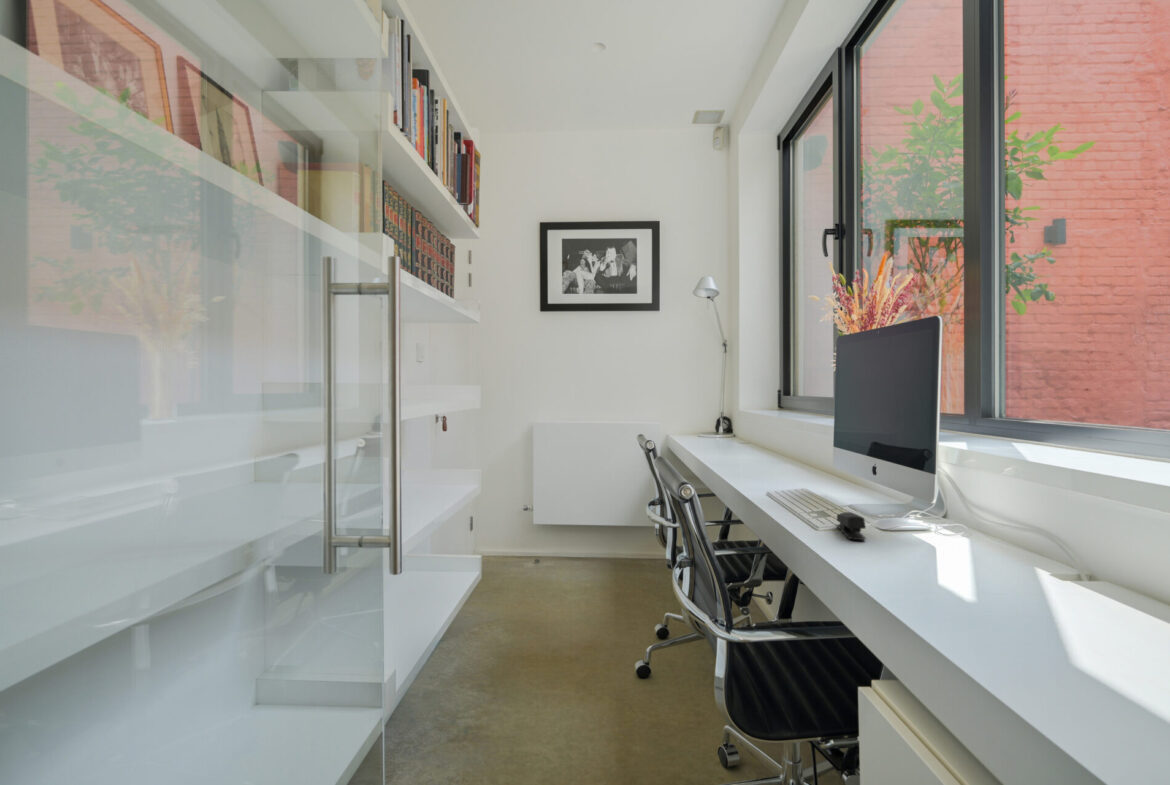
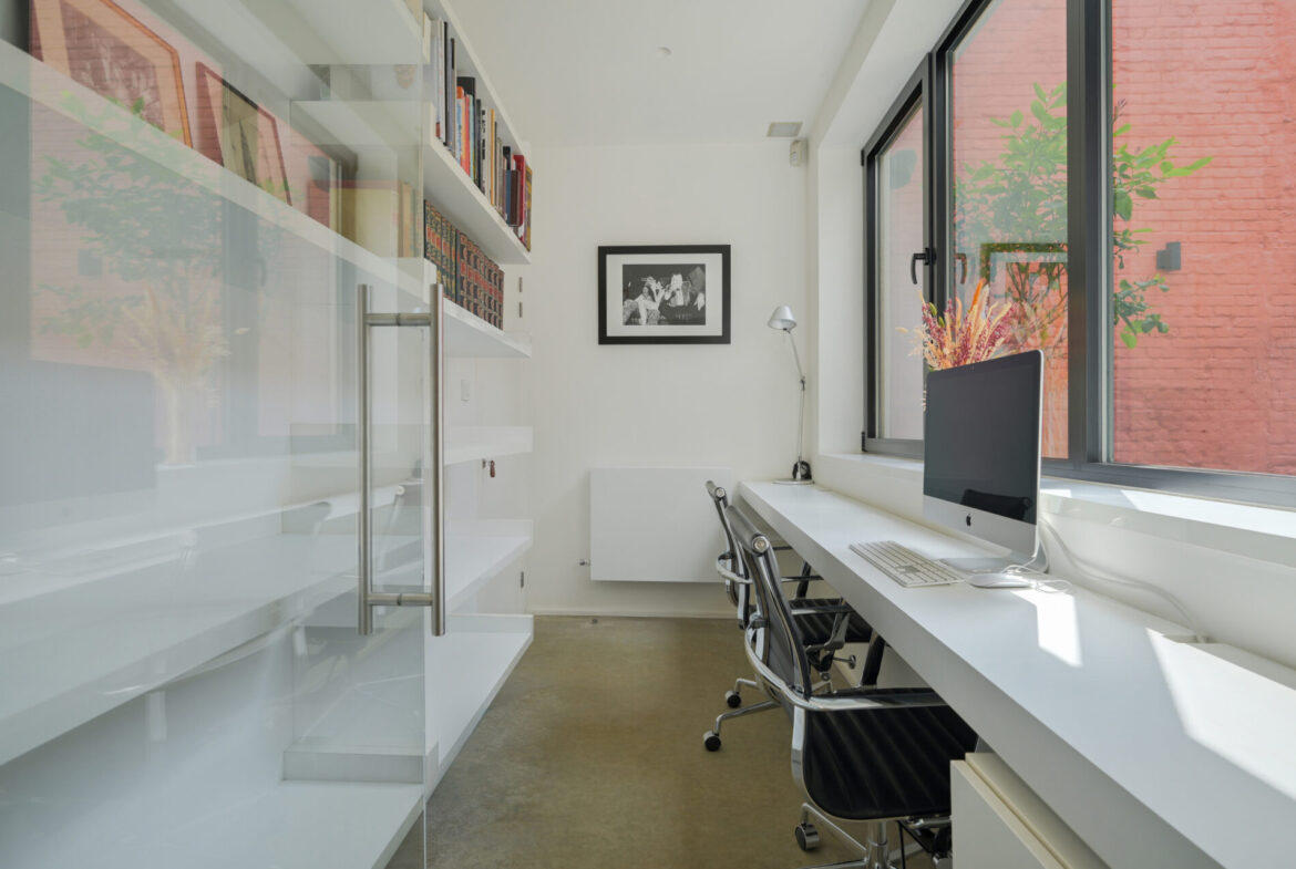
- stapler (850, 521)
